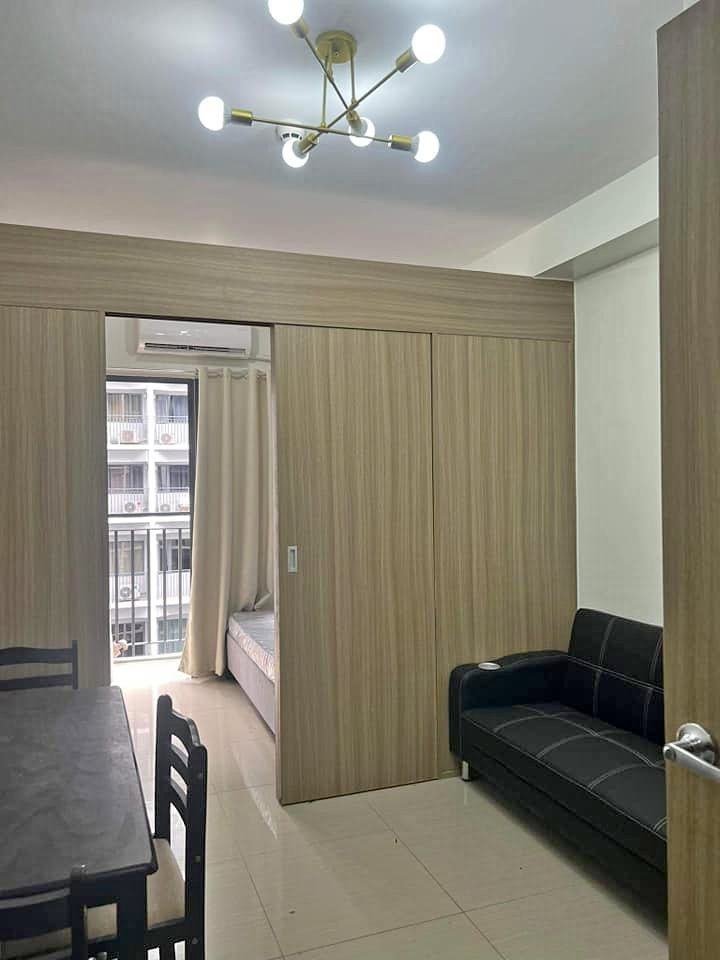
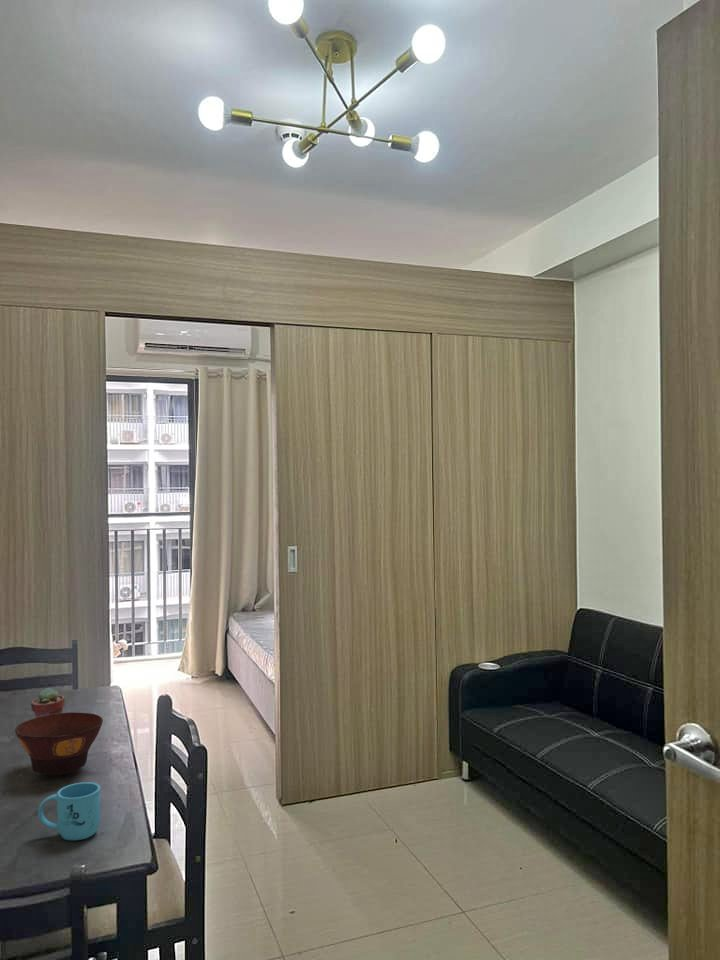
+ bowl (60, 747)
+ mug (69, 812)
+ potted succulent (48, 707)
